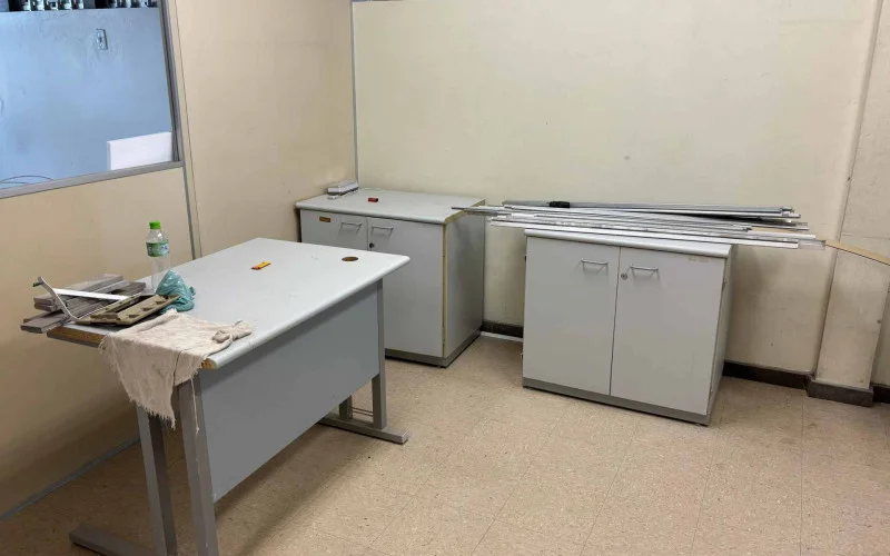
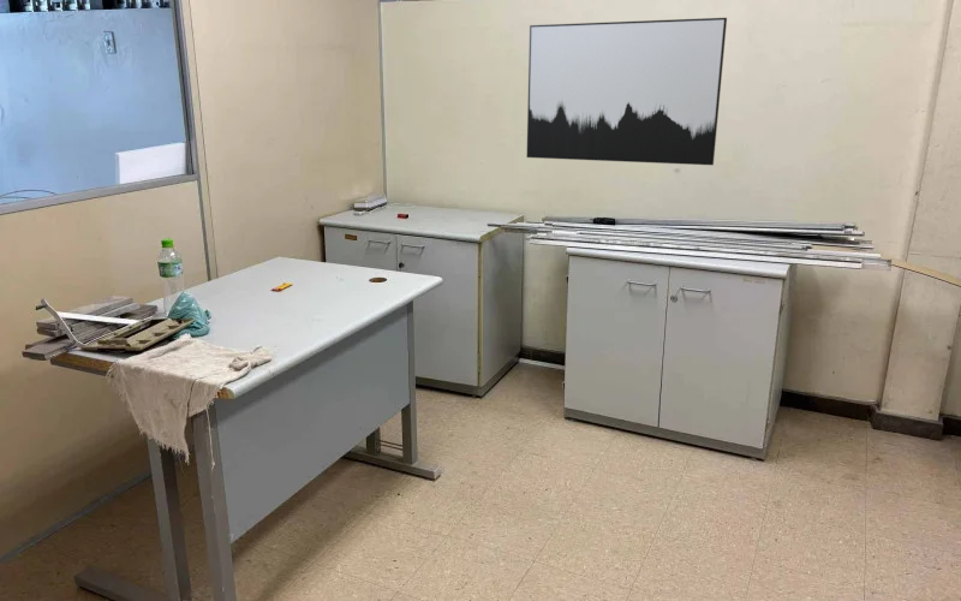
+ wall art (619, 93)
